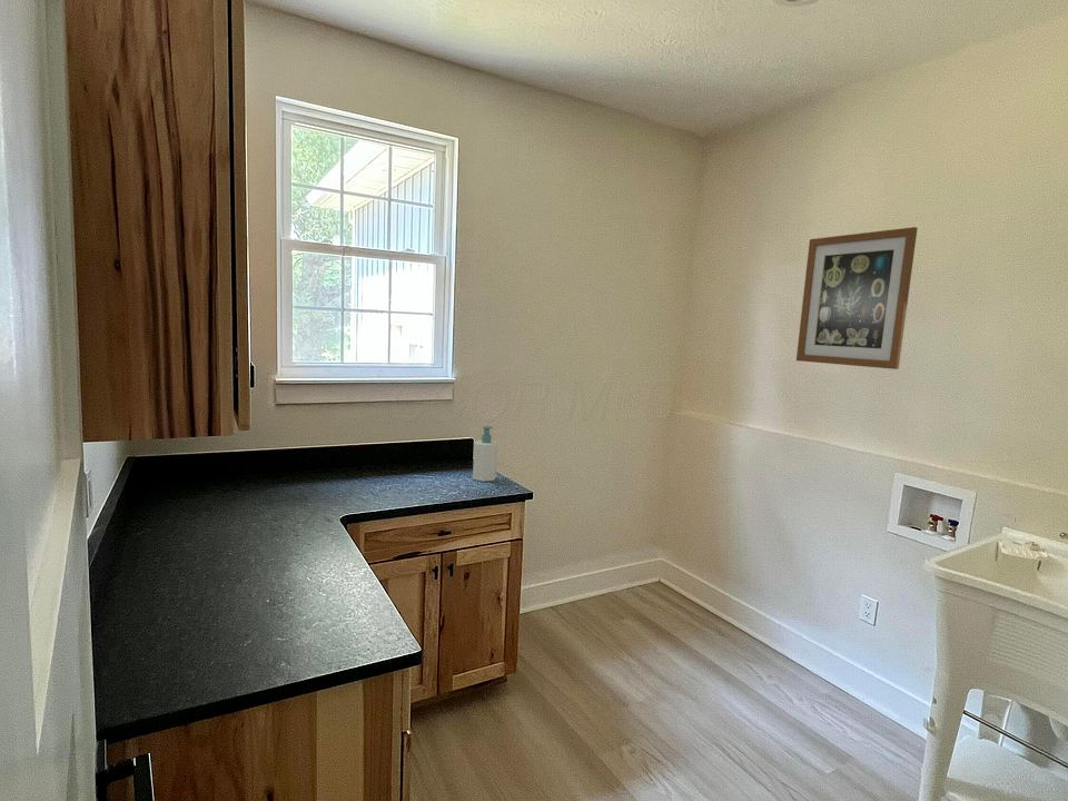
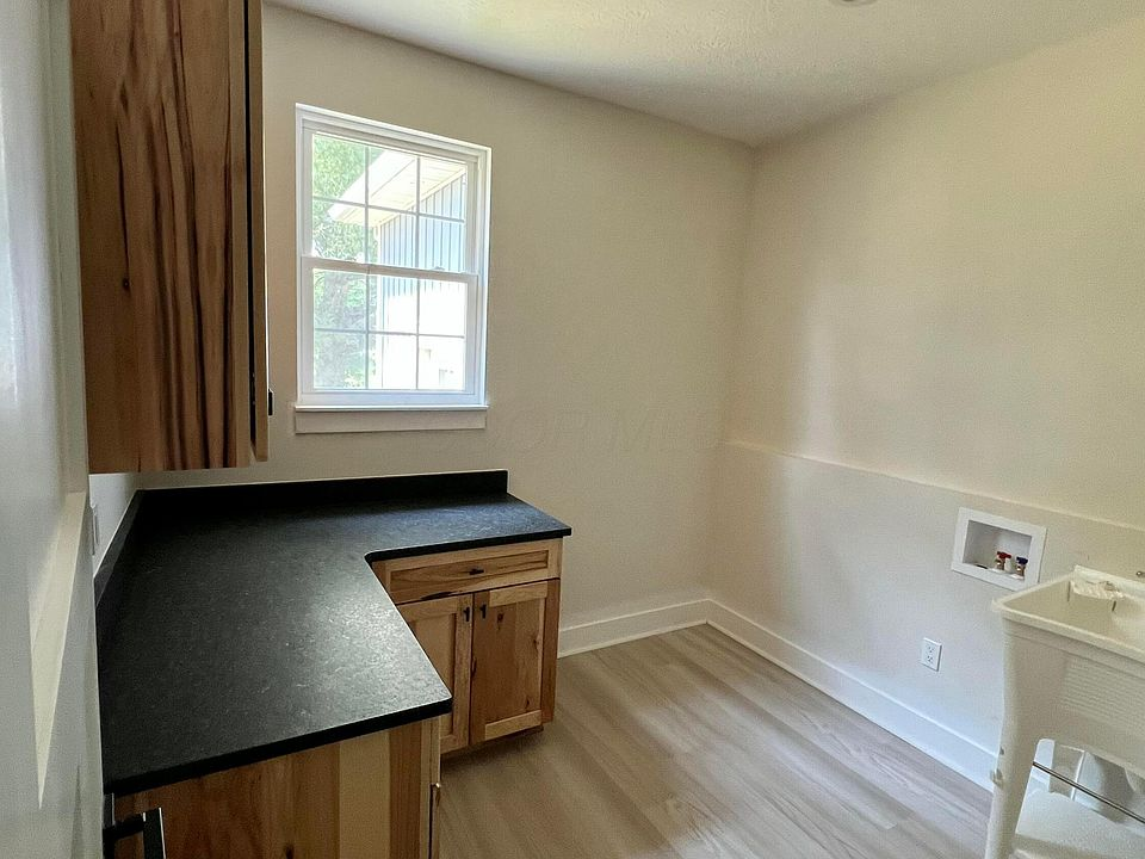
- wall art (851, 299)
- soap bottle (485, 452)
